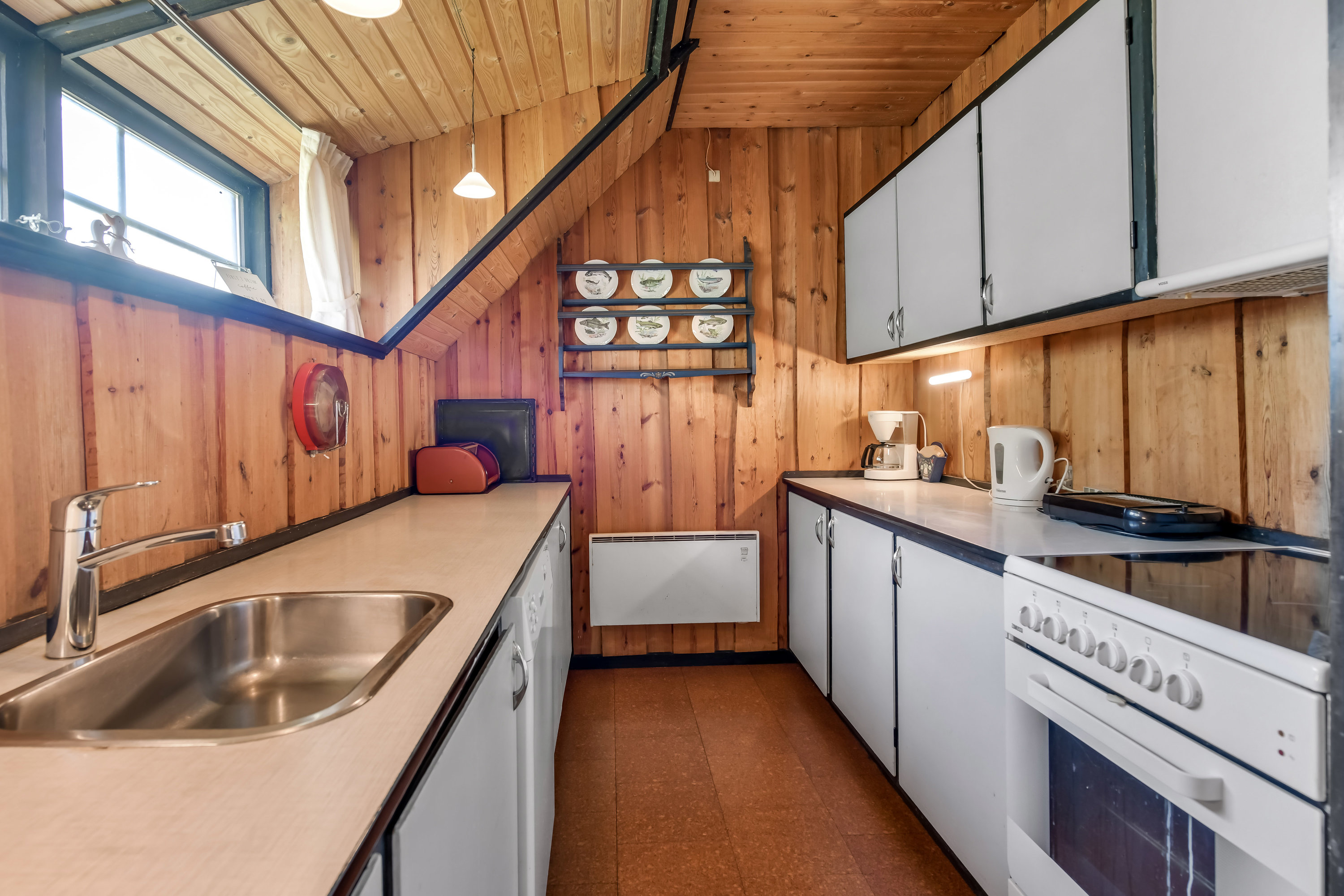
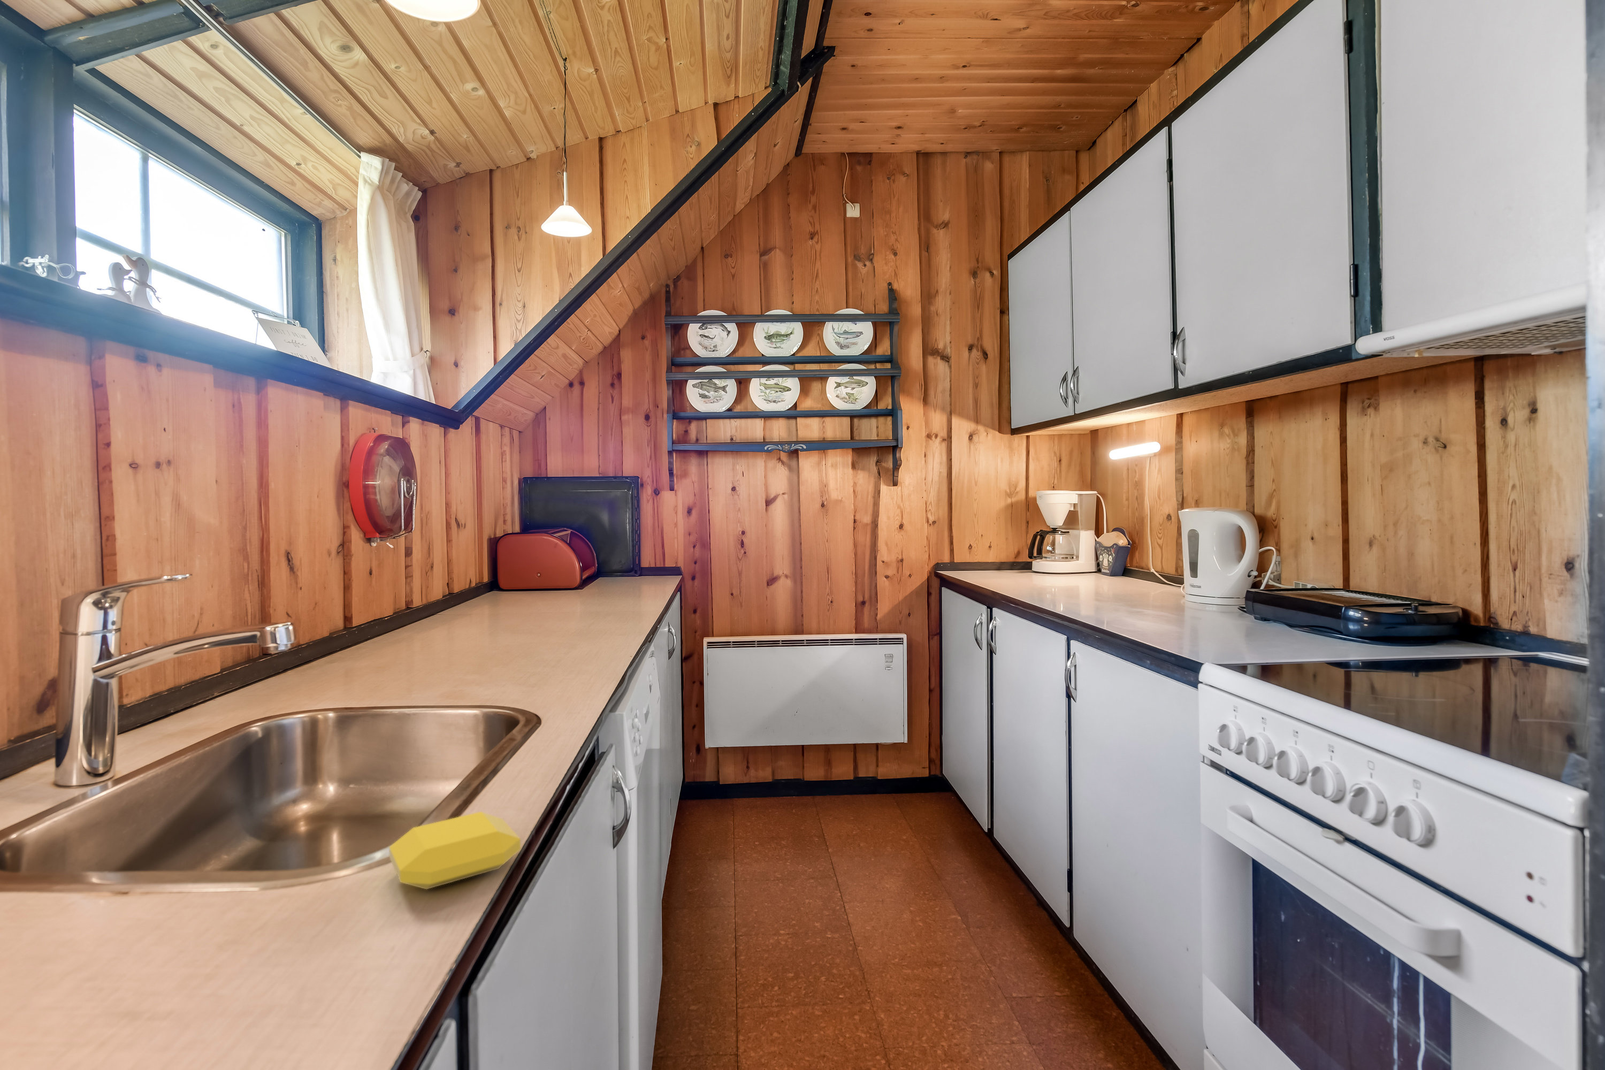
+ soap bar (455, 848)
